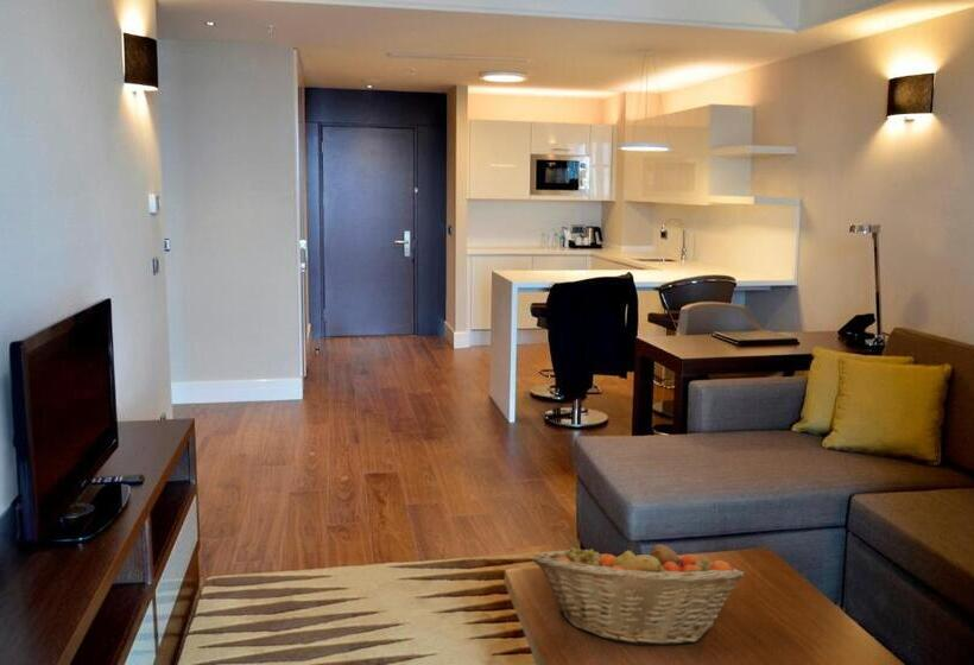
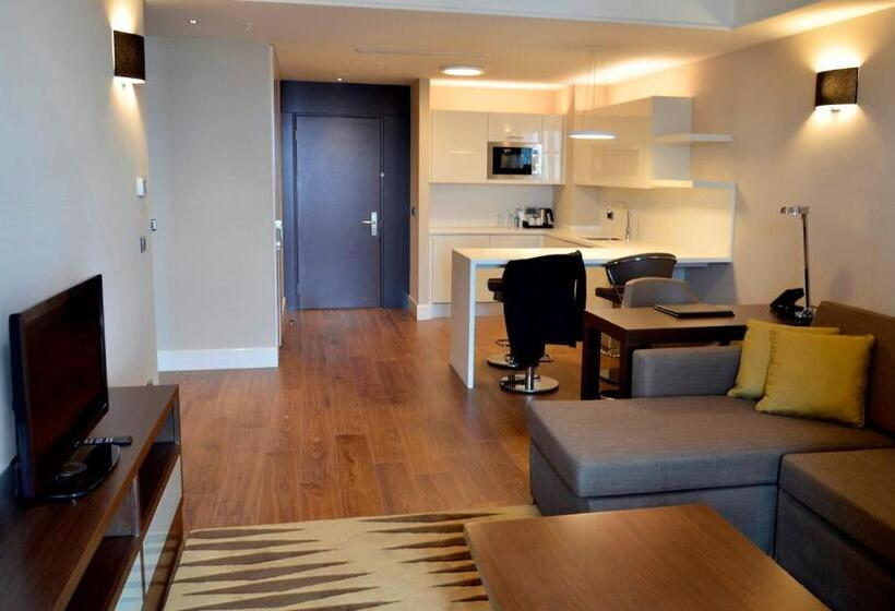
- fruit basket (634, 580)
